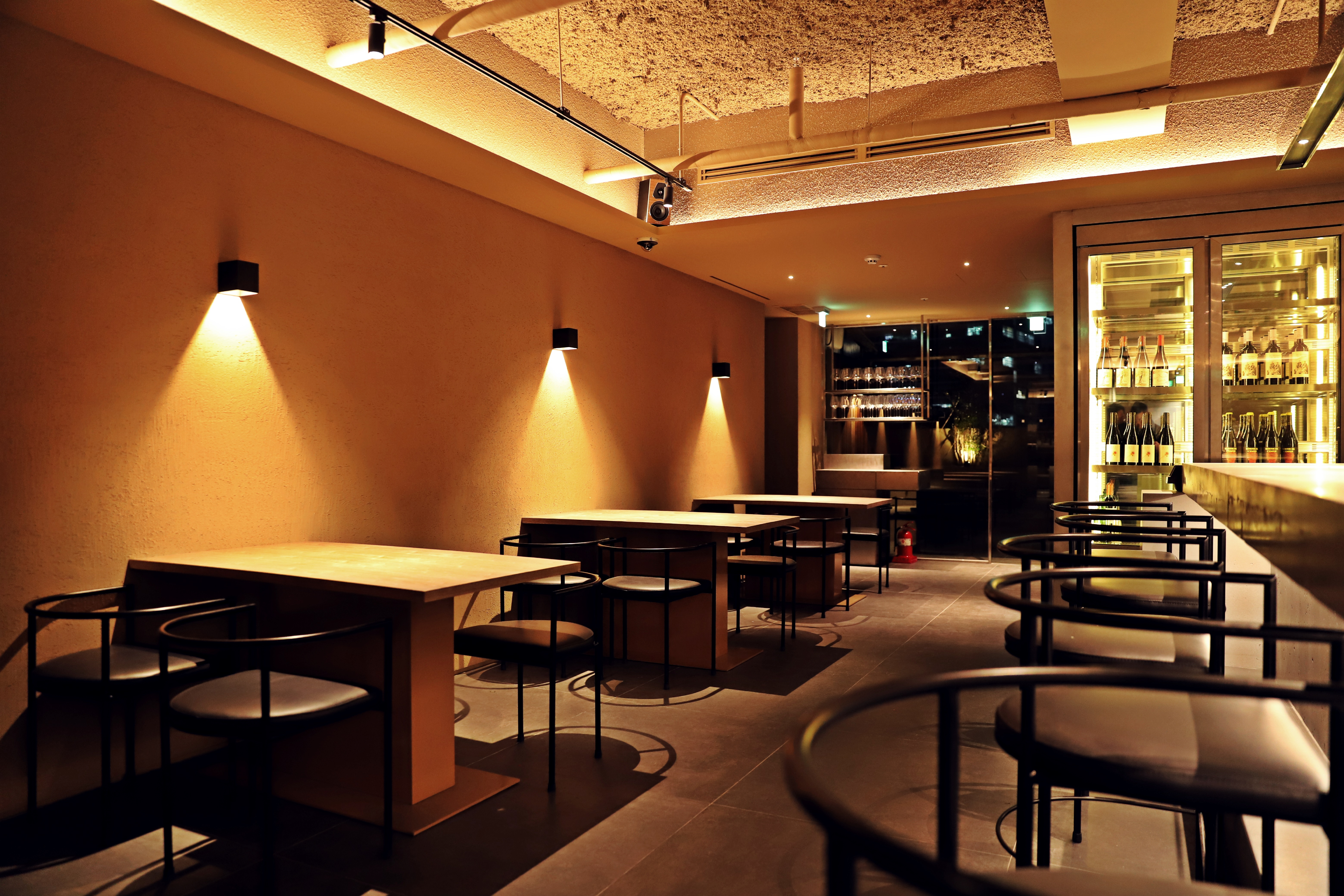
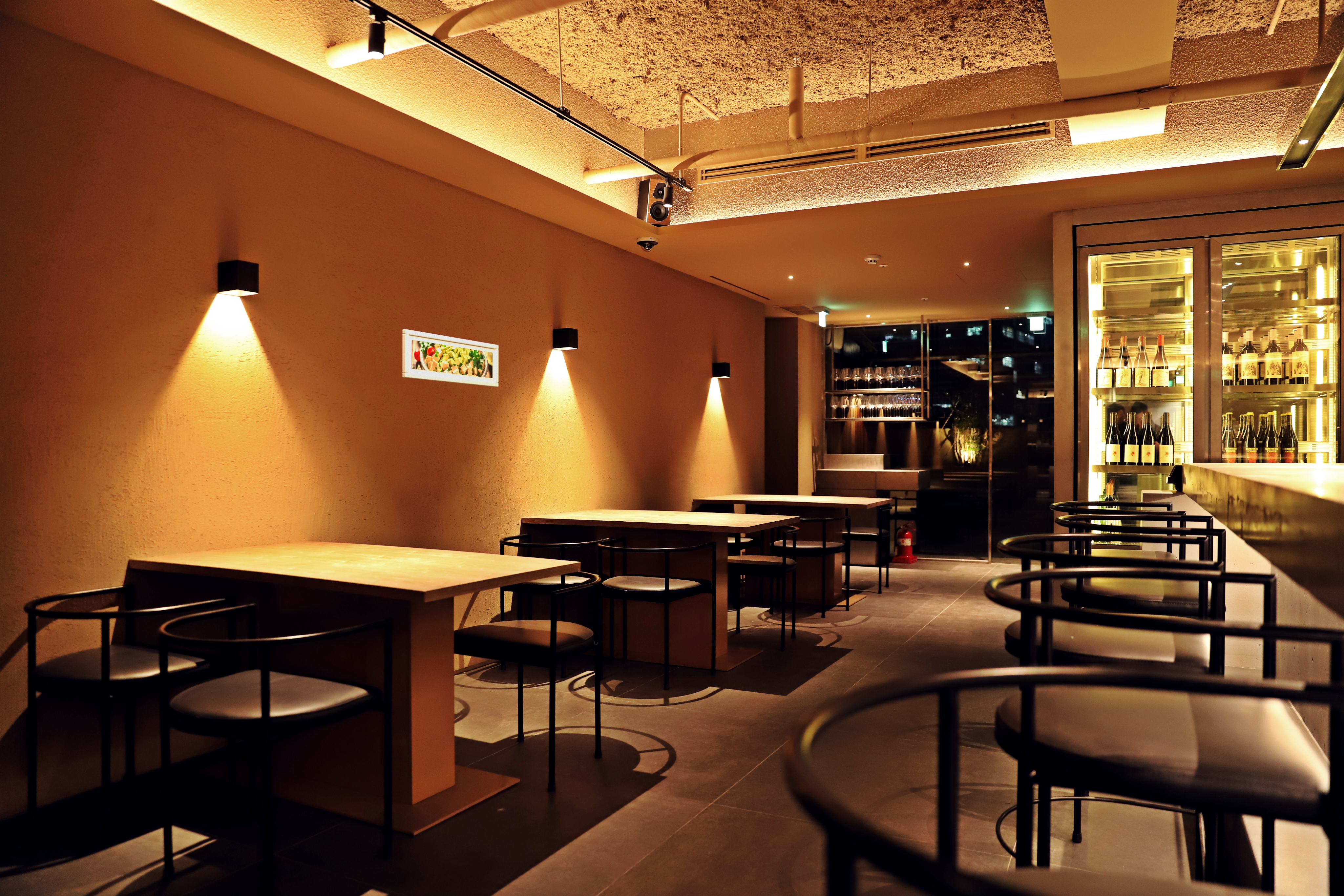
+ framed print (453, 360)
